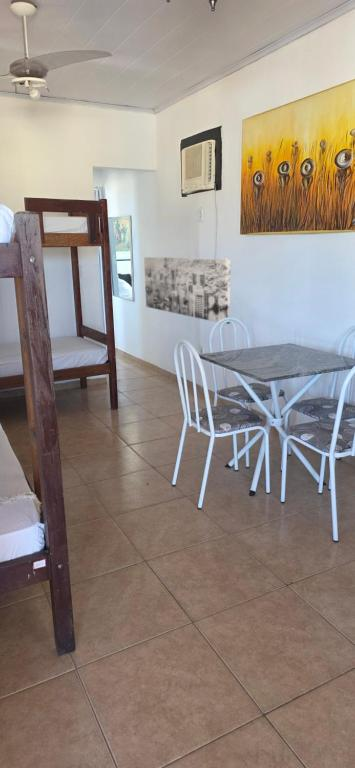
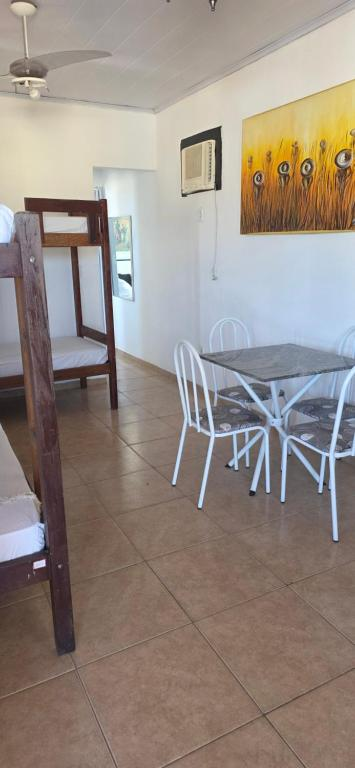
- wall art (181, 286)
